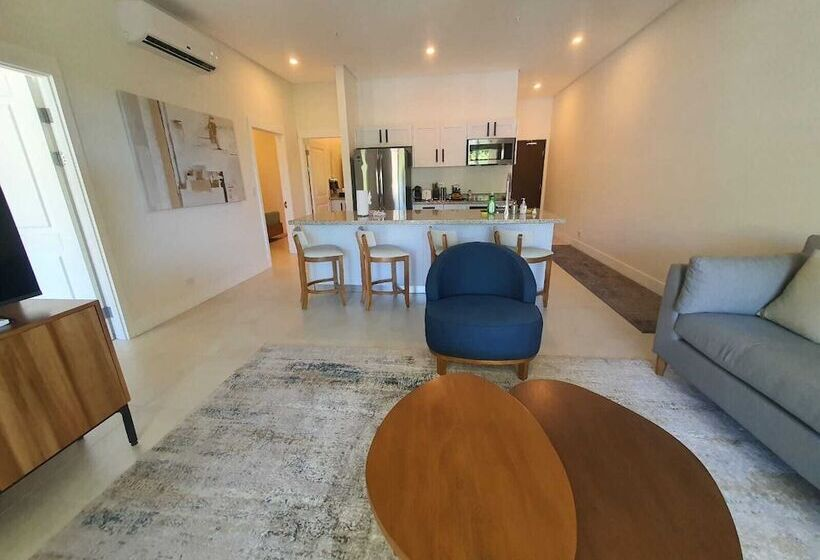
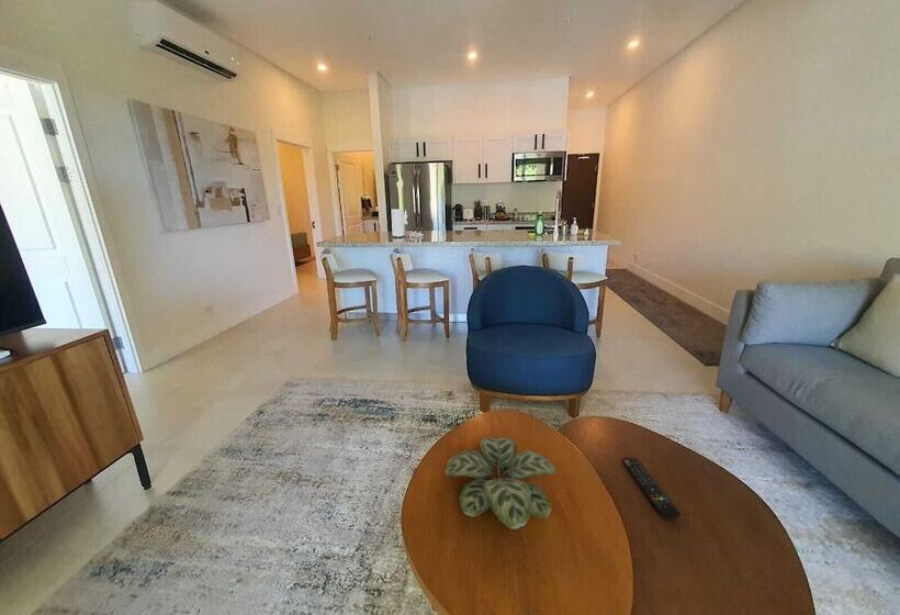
+ plant (497, 476)
+ remote control (648, 484)
